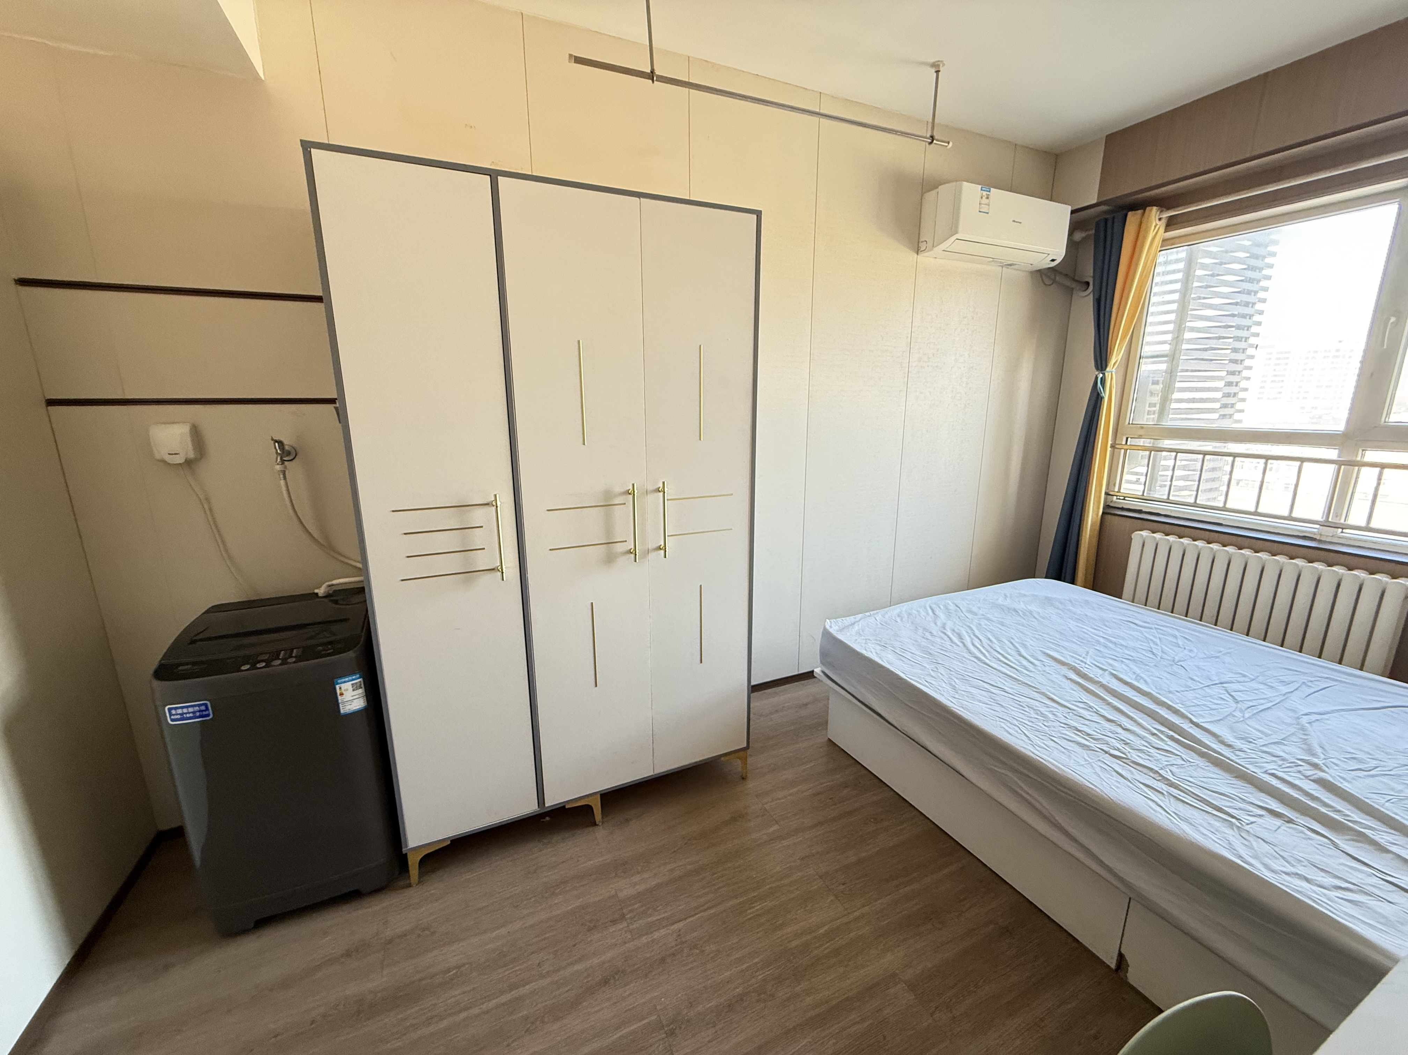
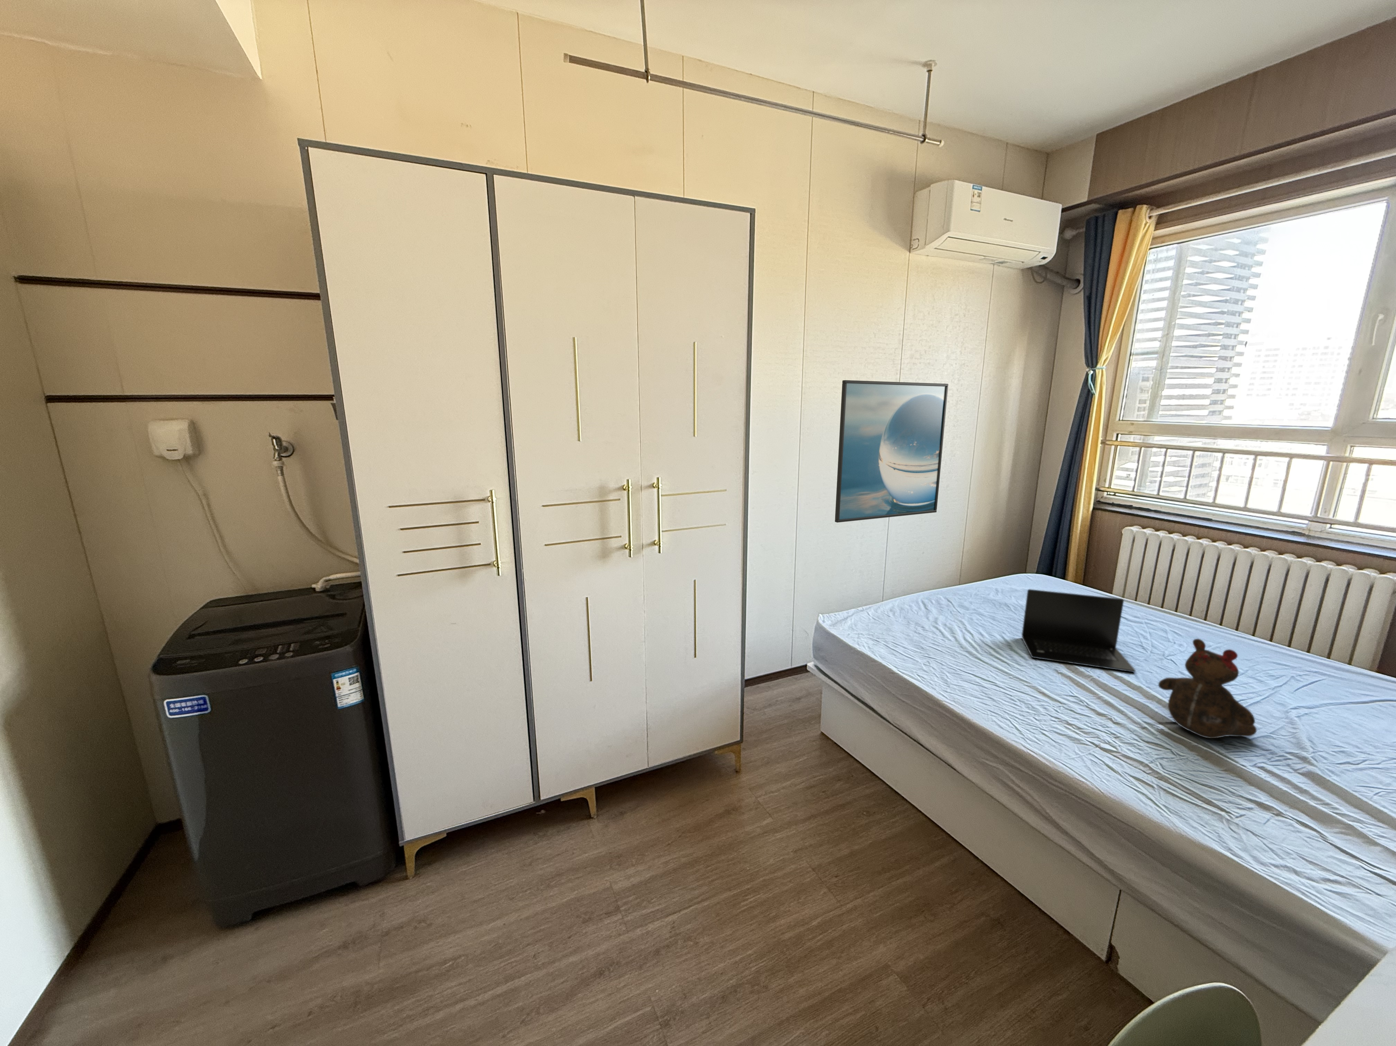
+ laptop (1078, 628)
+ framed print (893, 452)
+ teddy bear (1216, 687)
